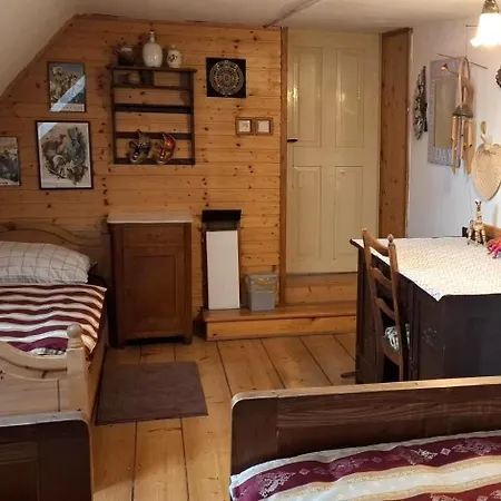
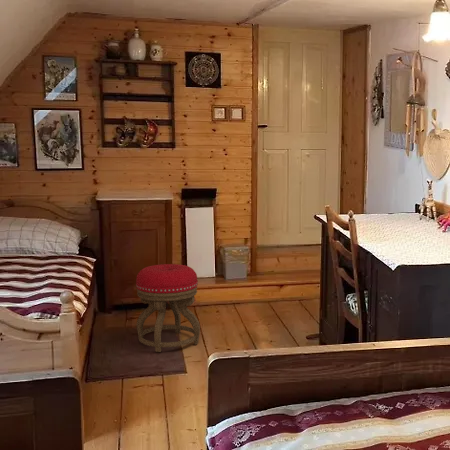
+ stool (165, 305)
